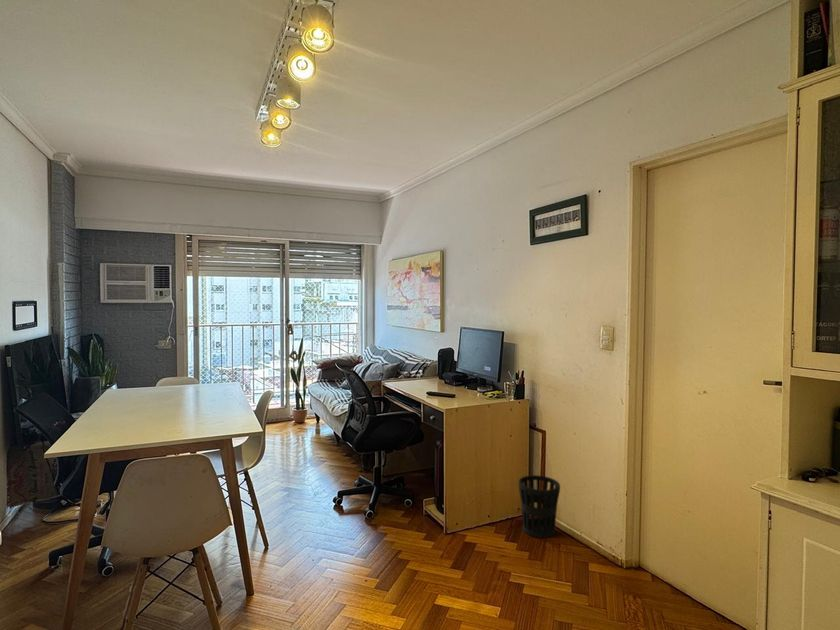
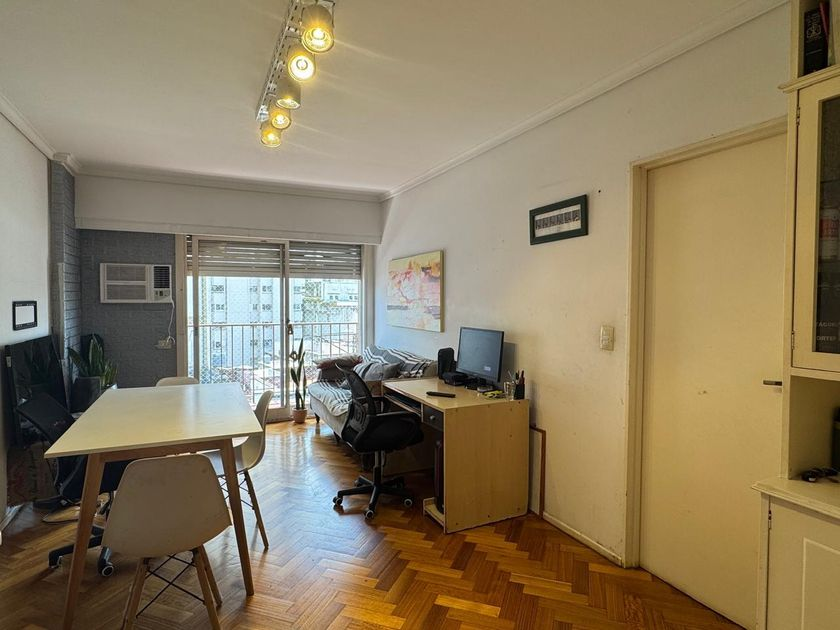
- wastebasket (538, 506)
